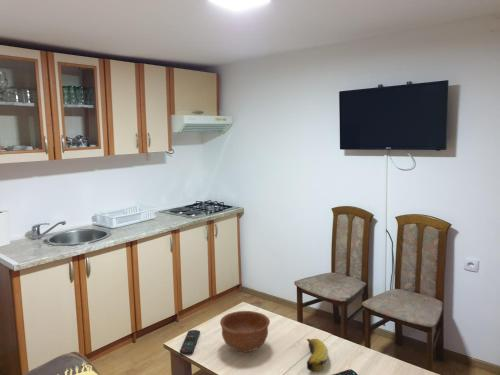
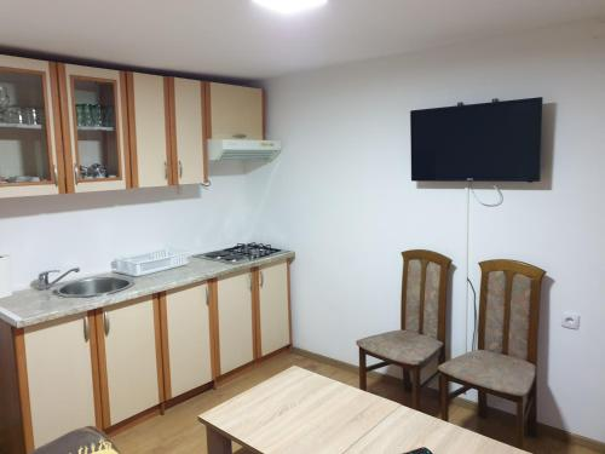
- banana (311, 351)
- remote control (190, 341)
- bowl (245, 334)
